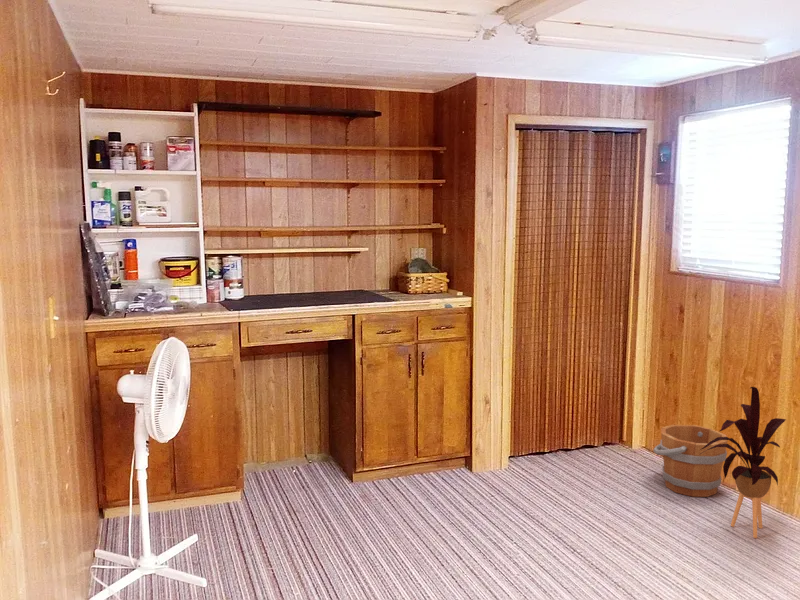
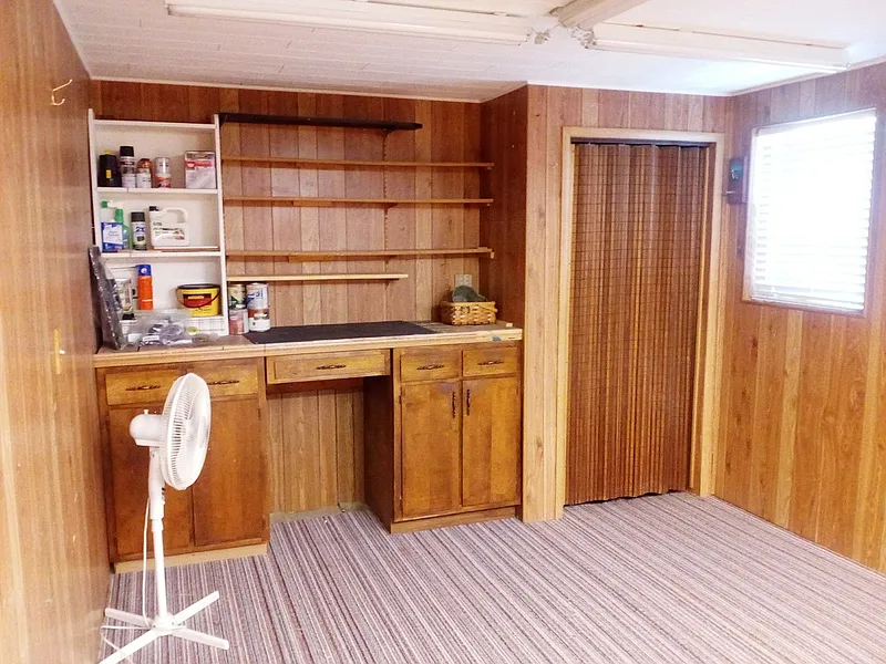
- bucket (688, 459)
- house plant (743, 455)
